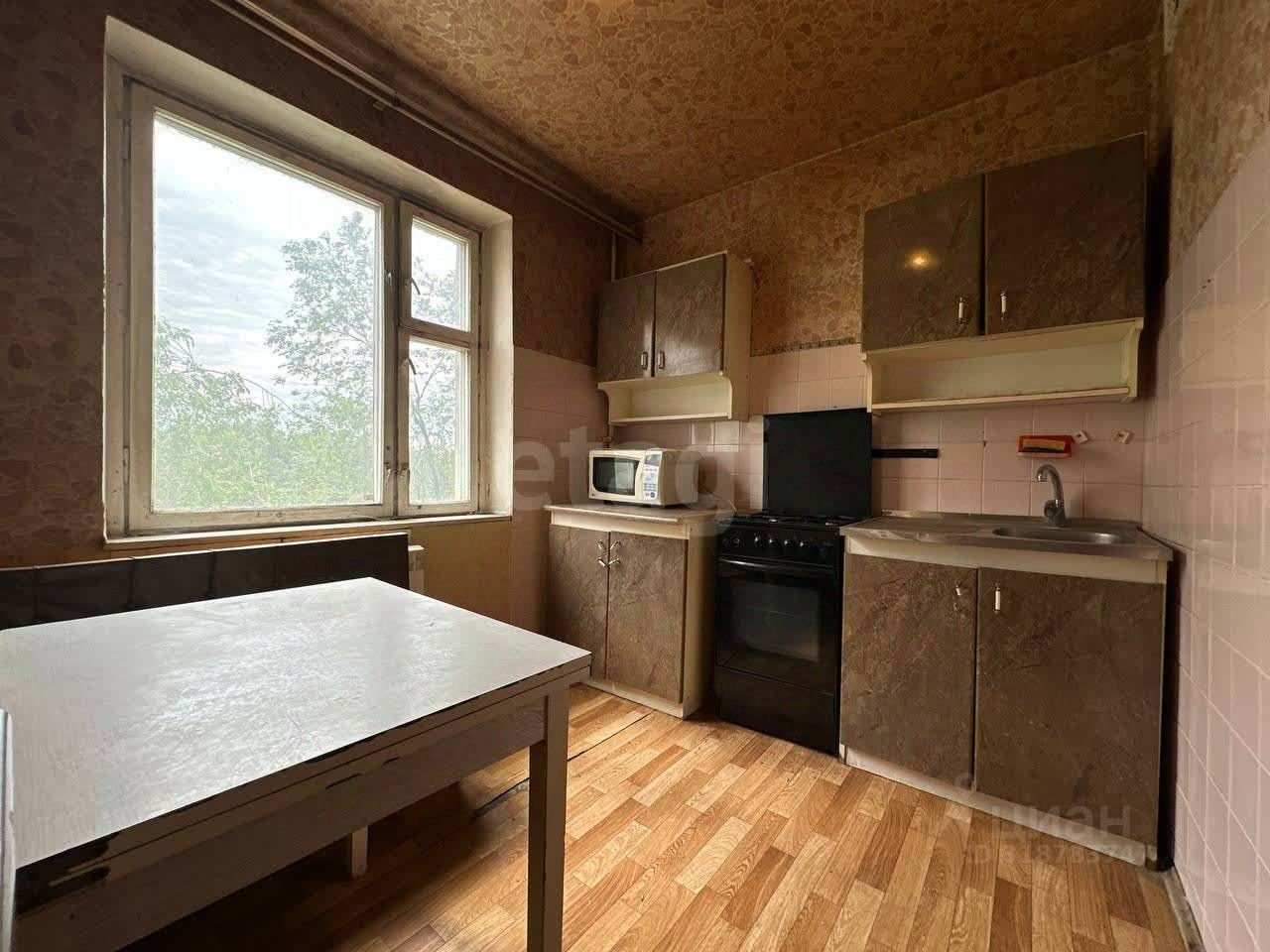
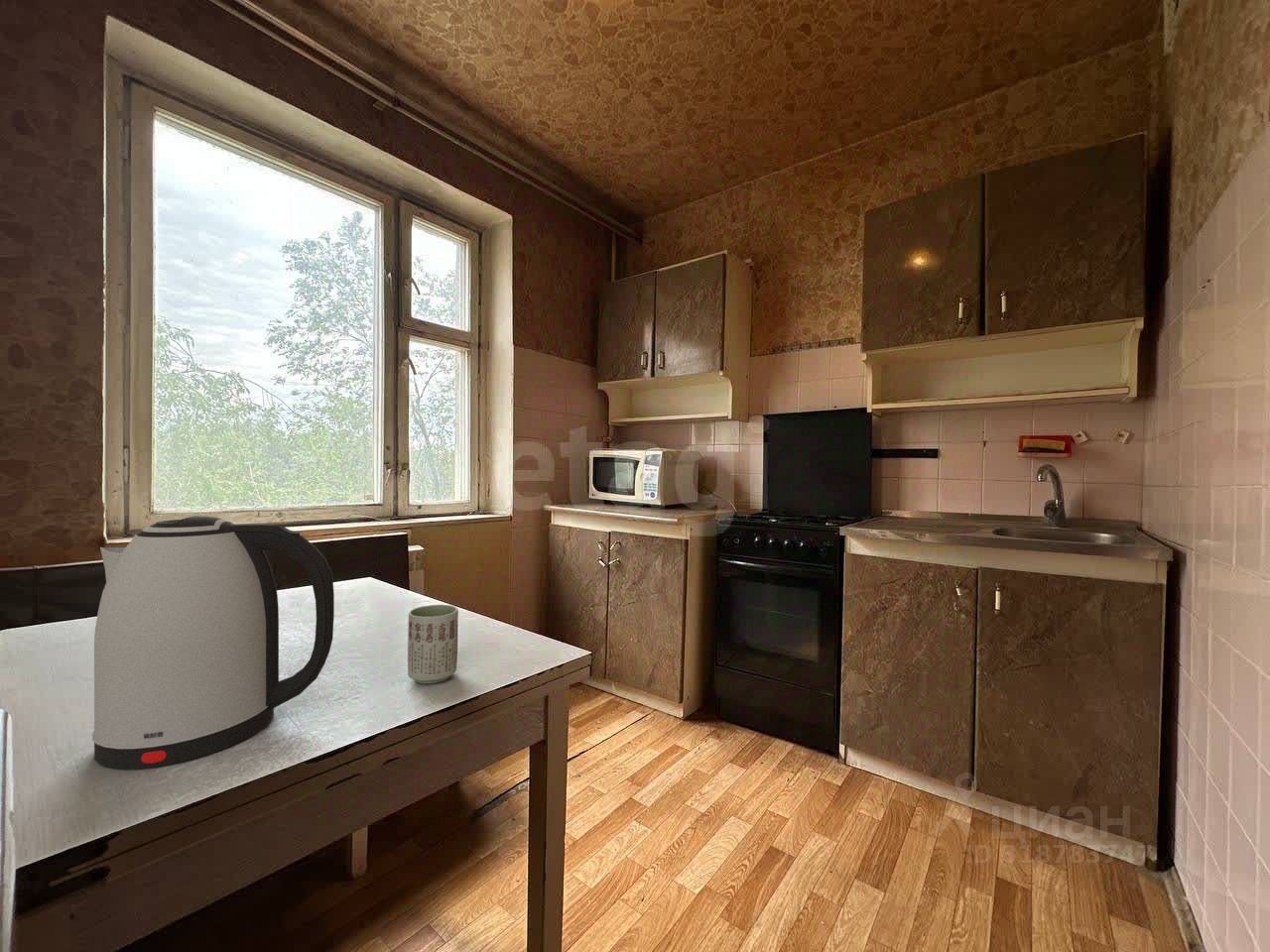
+ kettle (223, 621)
+ cup (433, 643)
